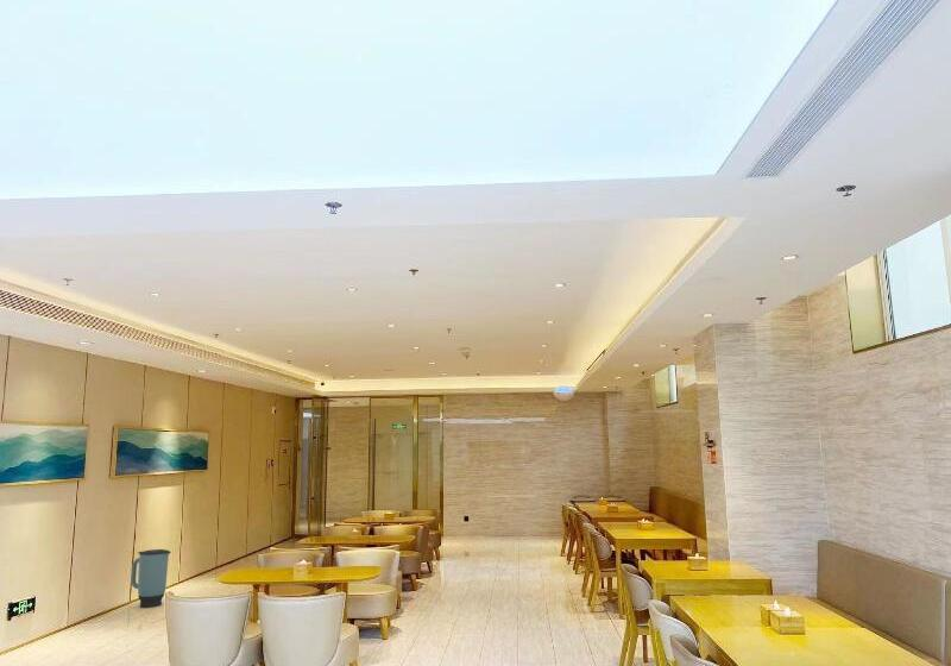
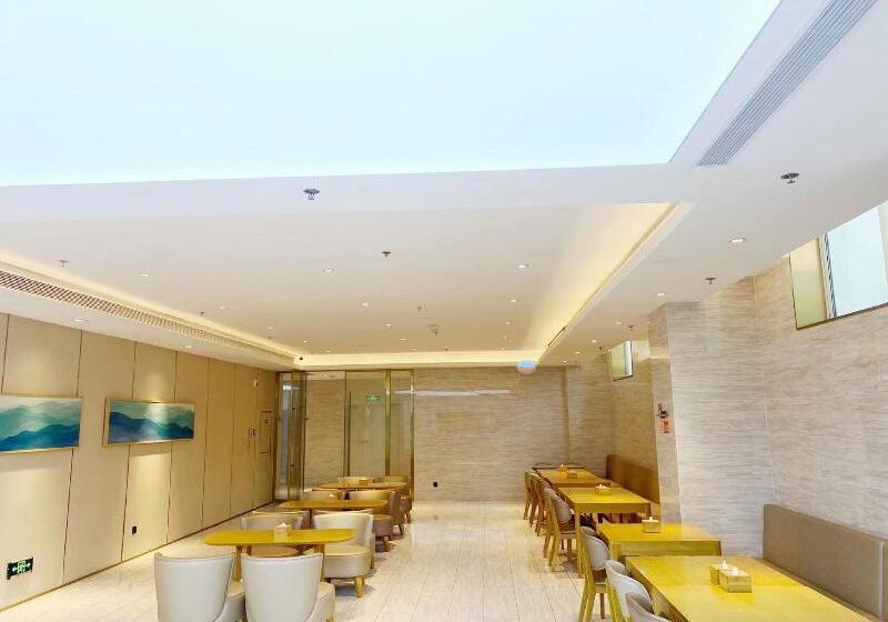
- trash can (150, 577)
